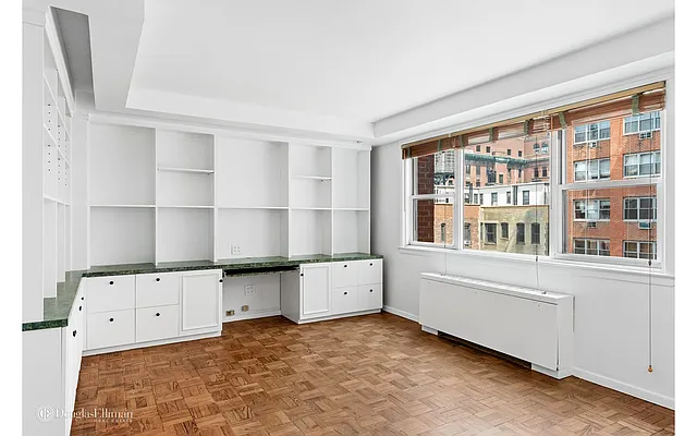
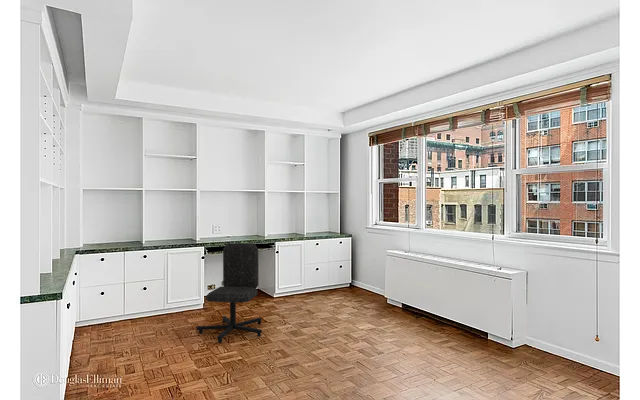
+ chair (231, 289)
